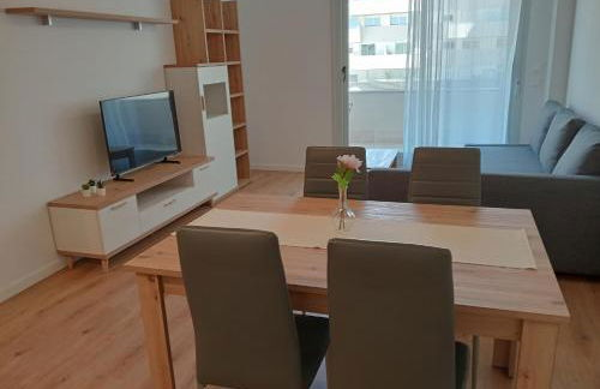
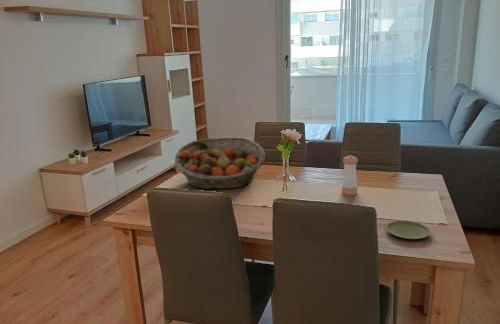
+ fruit basket (220, 162)
+ pepper shaker (349, 174)
+ plate (407, 231)
